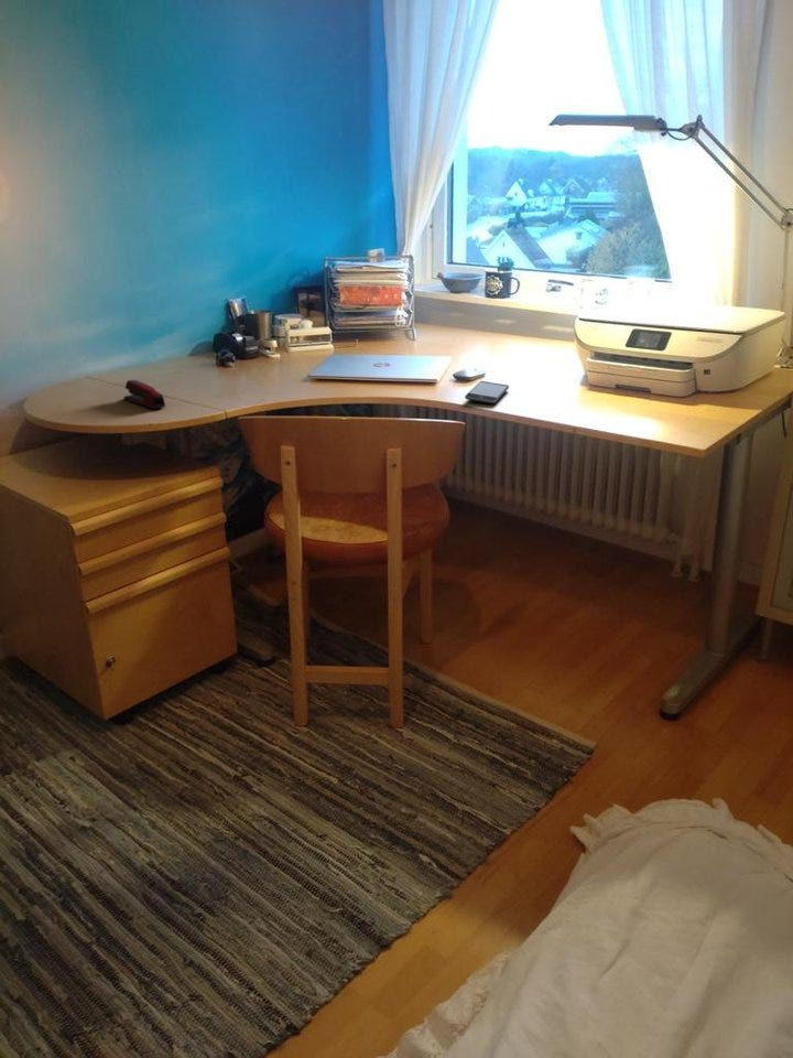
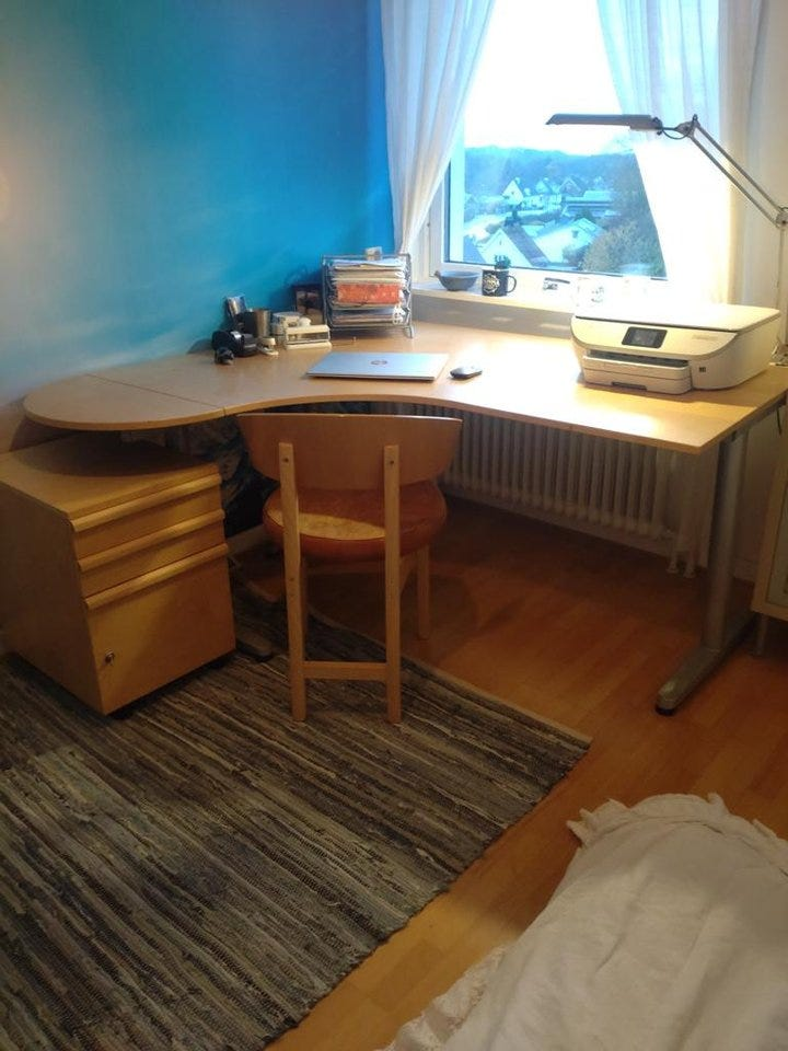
- smartphone (487, 391)
- stapler (143, 392)
